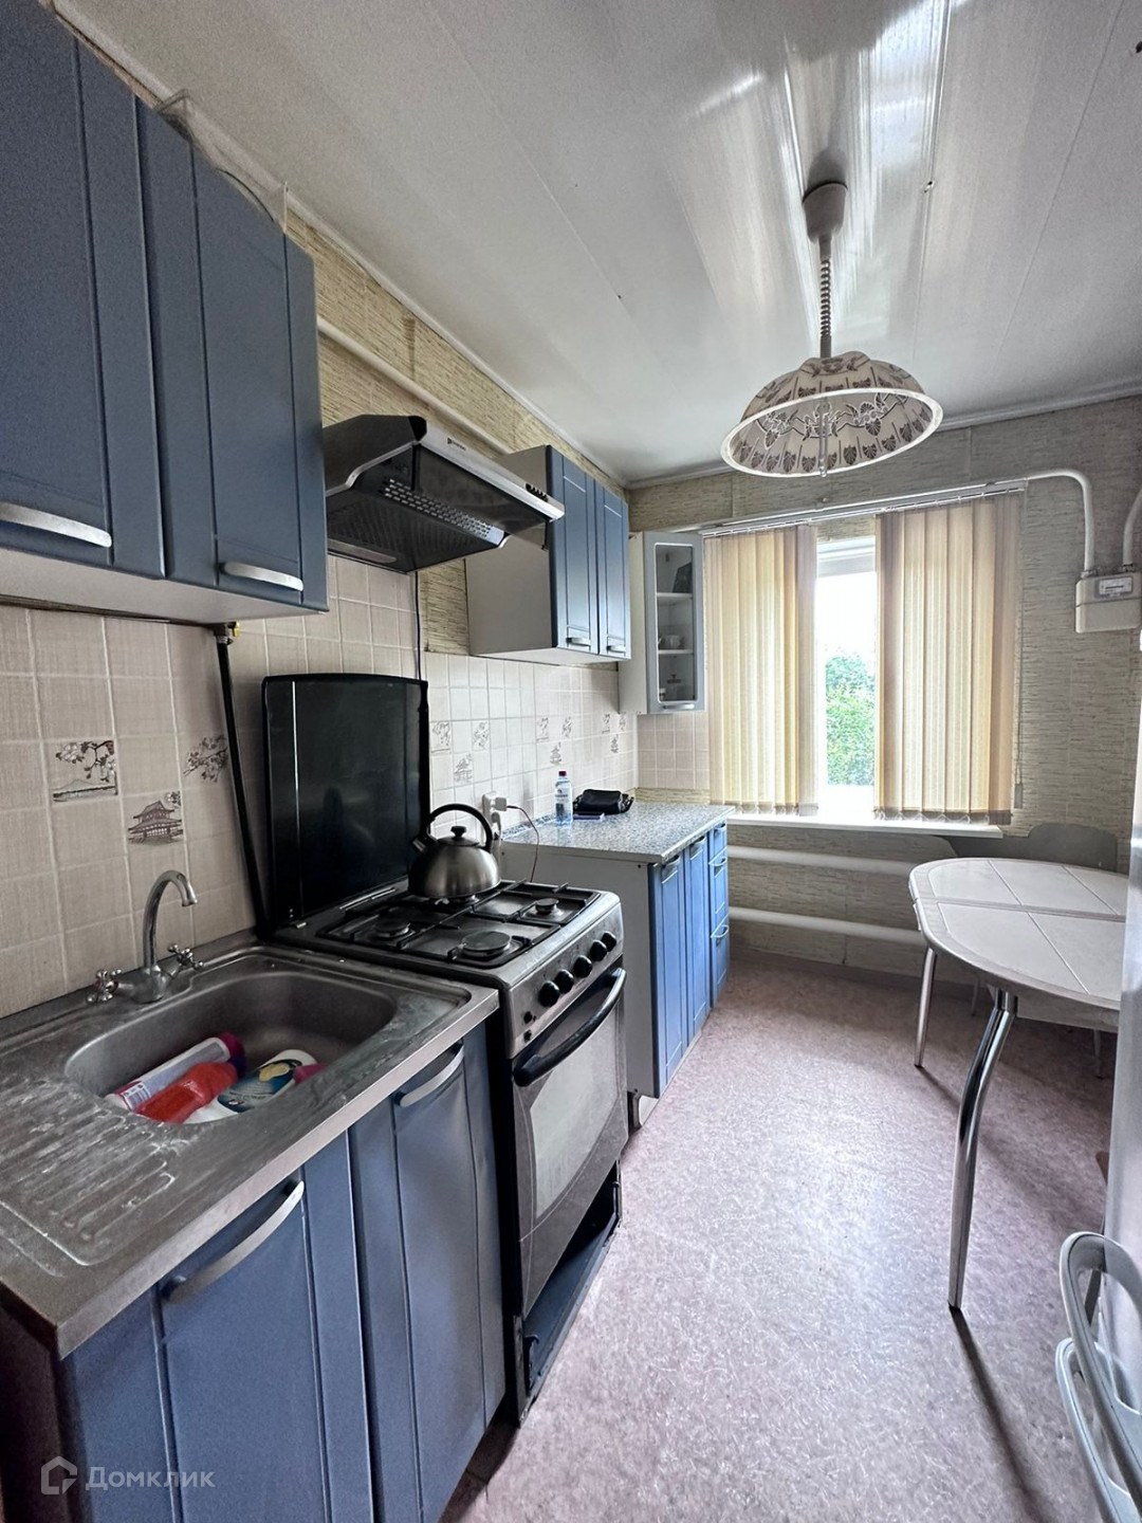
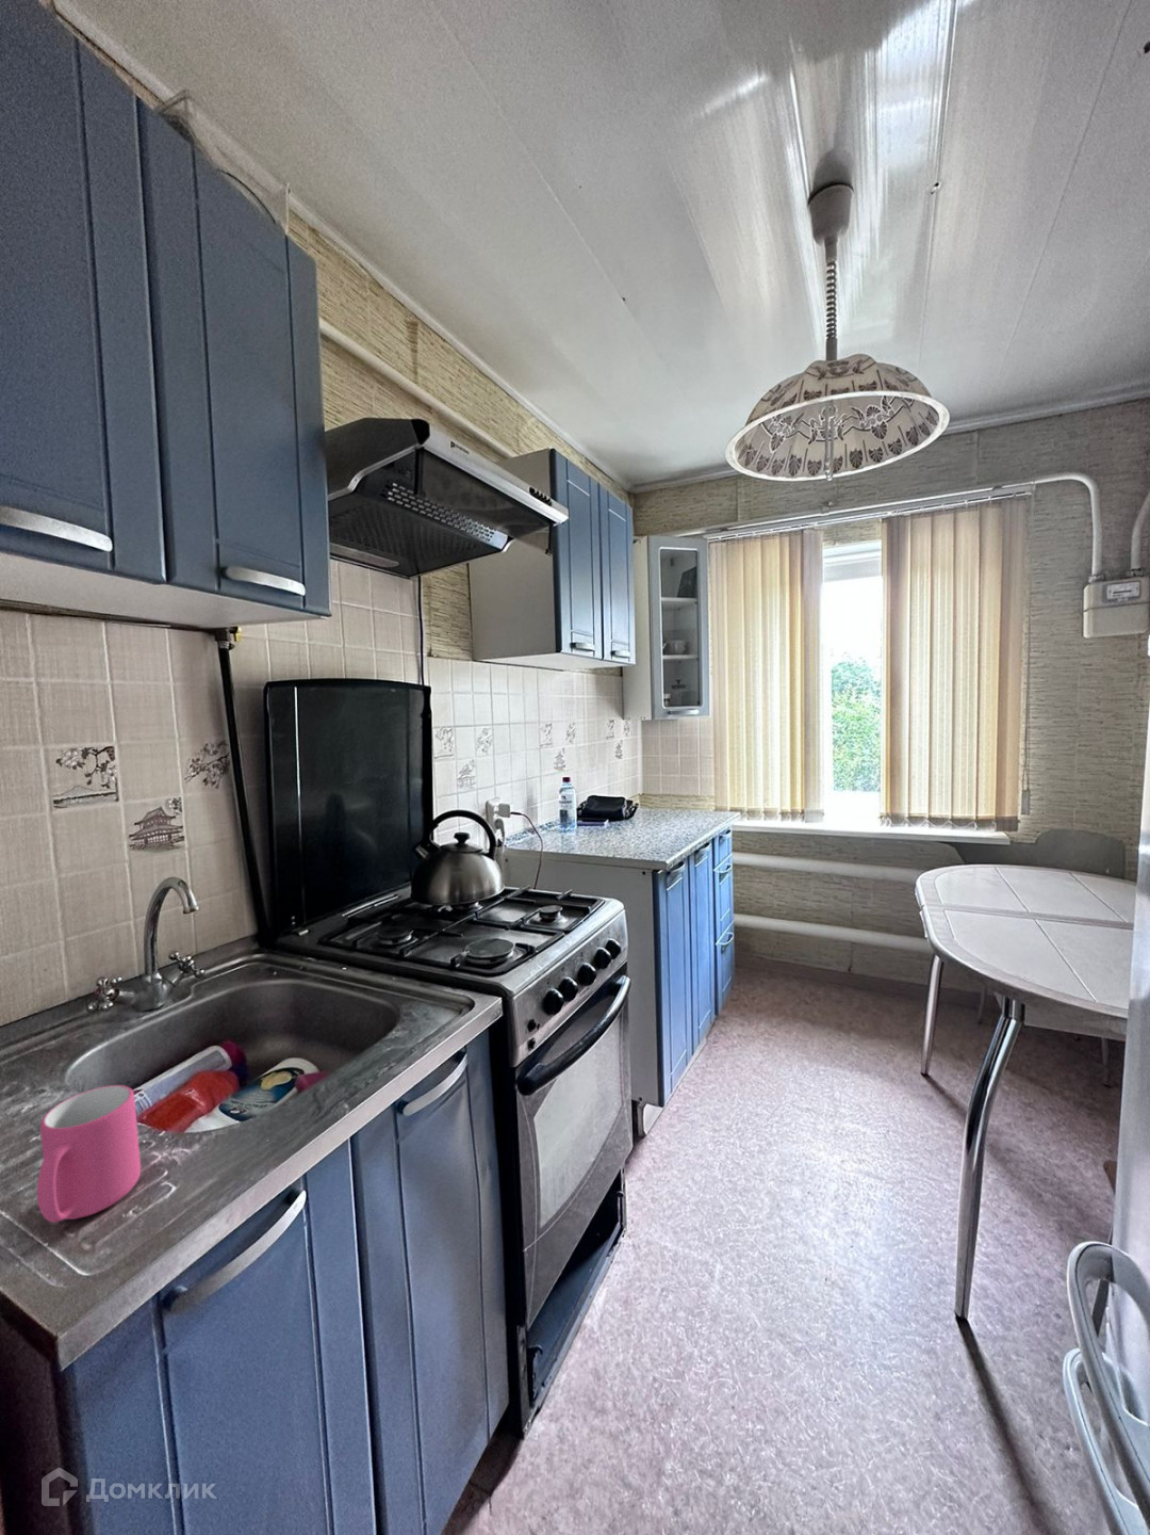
+ mug (82, 1160)
